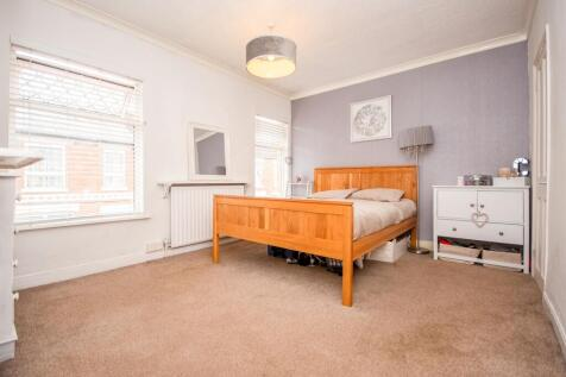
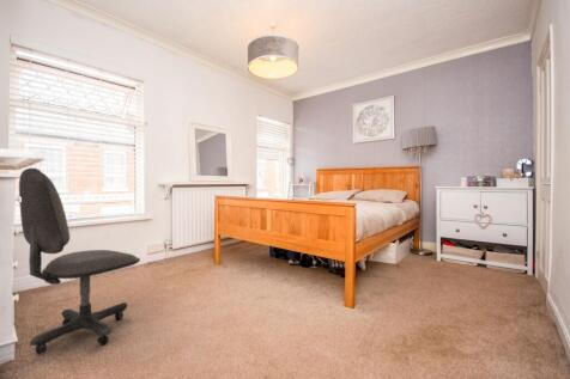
+ office chair (85, 252)
